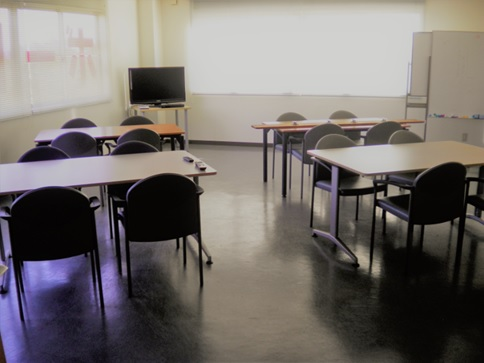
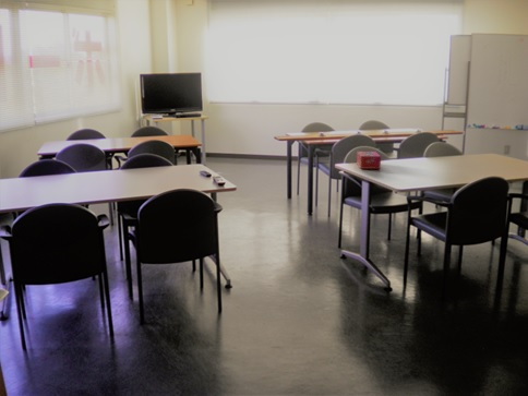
+ tissue box (368, 159)
